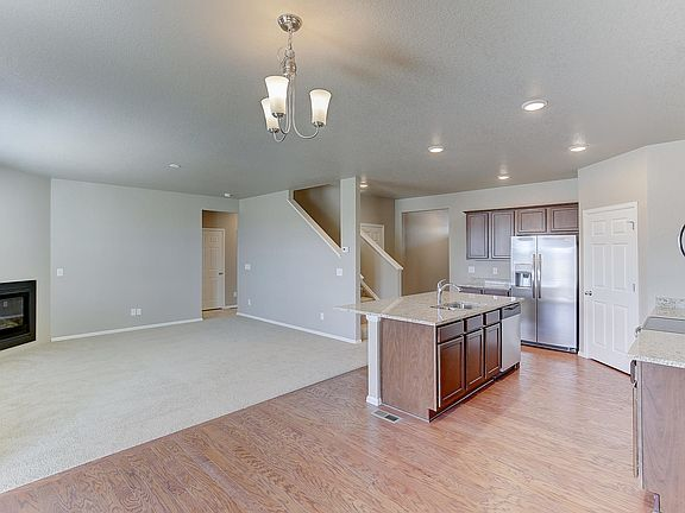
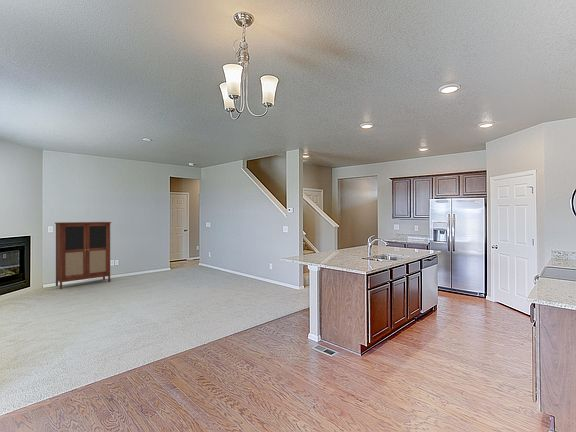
+ cabinet (84, 253)
